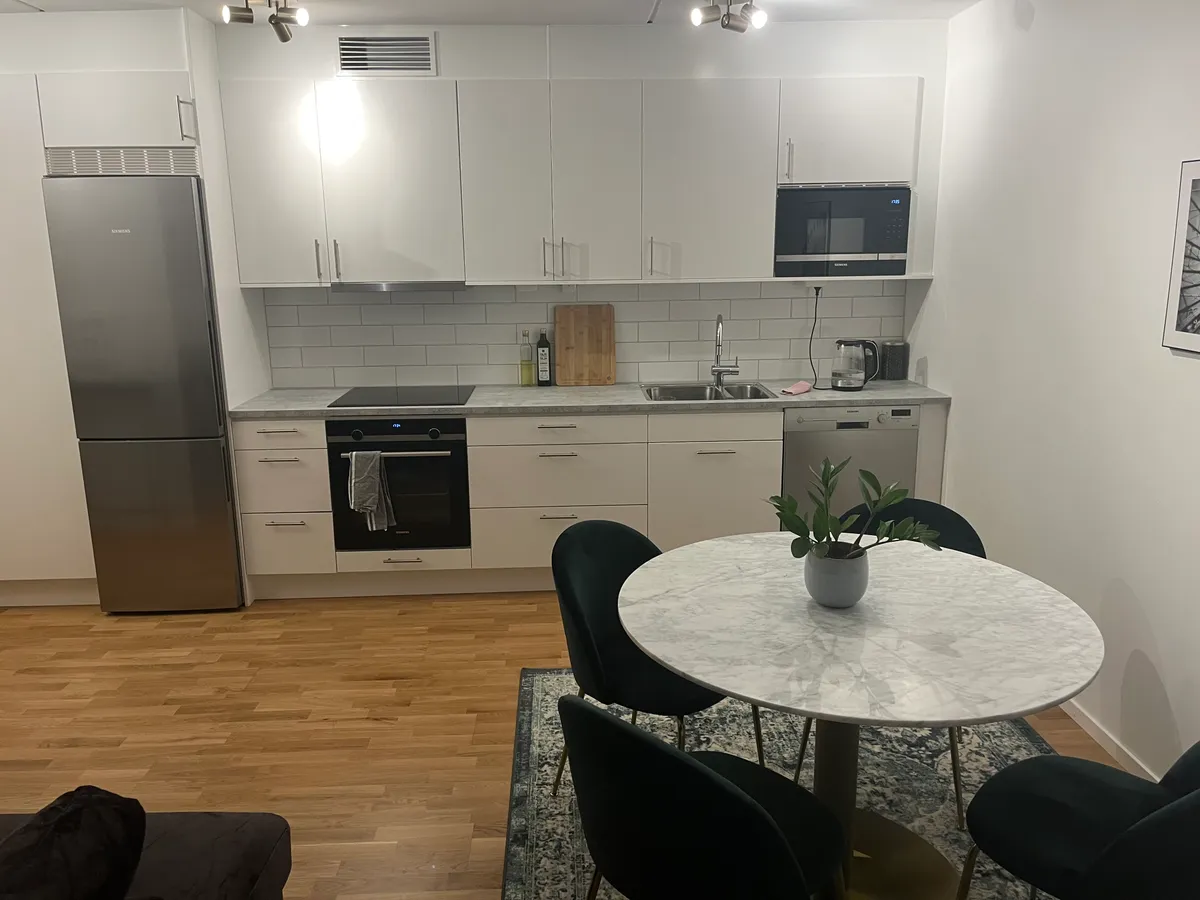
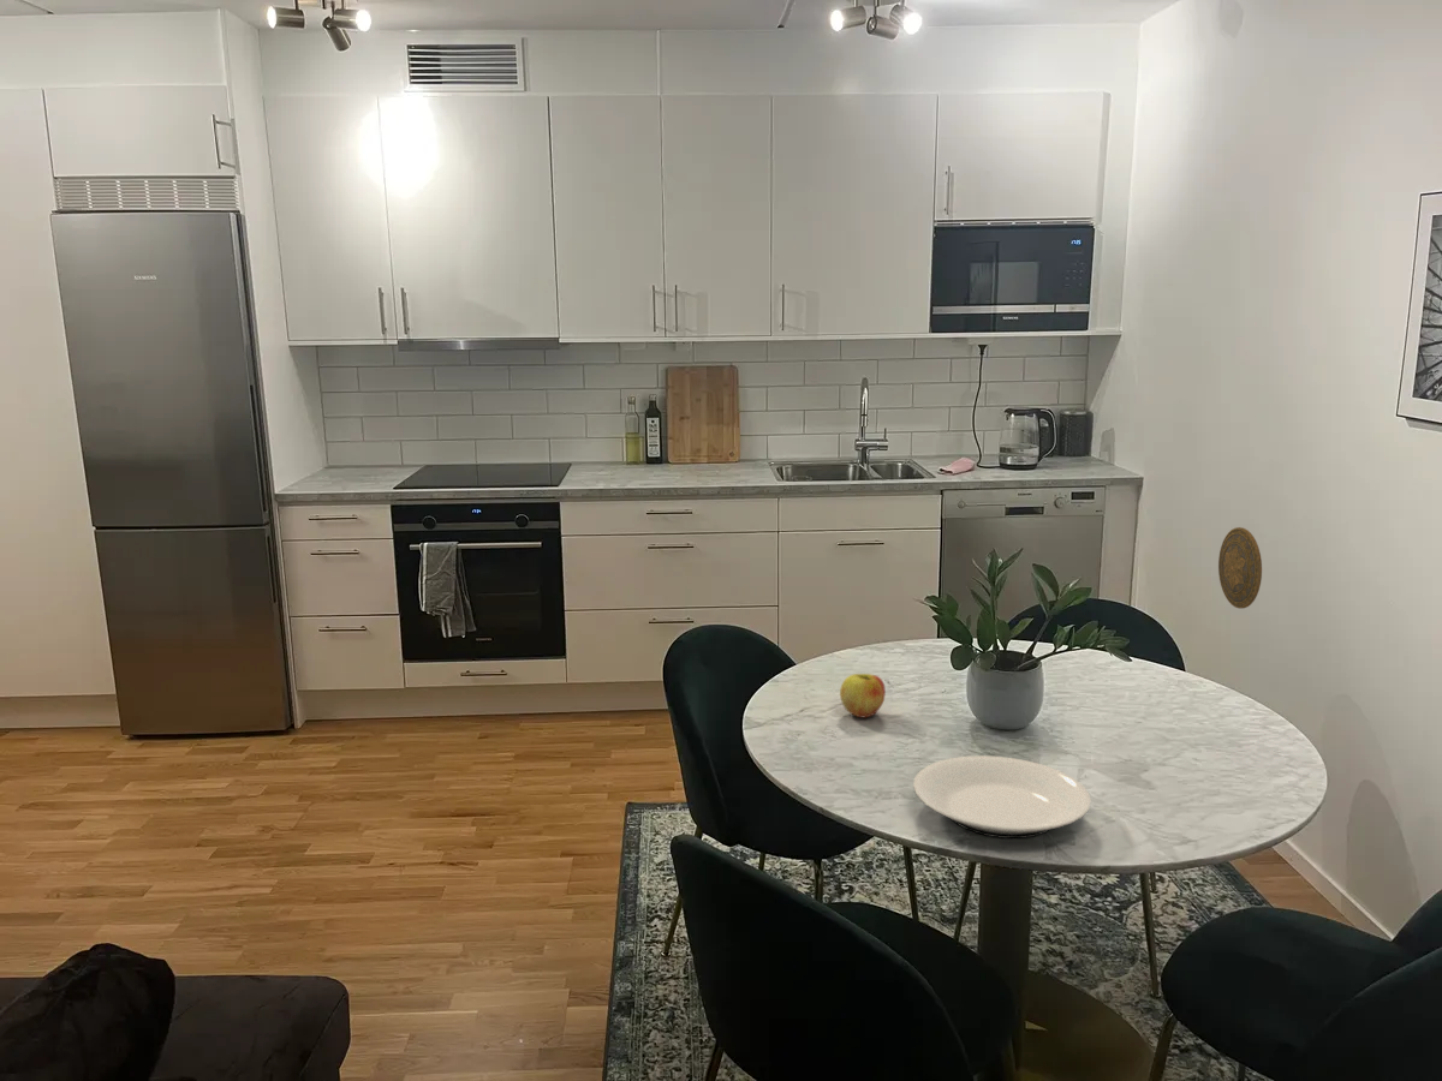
+ plate (1000, 801)
+ apple (862, 694)
+ decorative plate (1235, 567)
